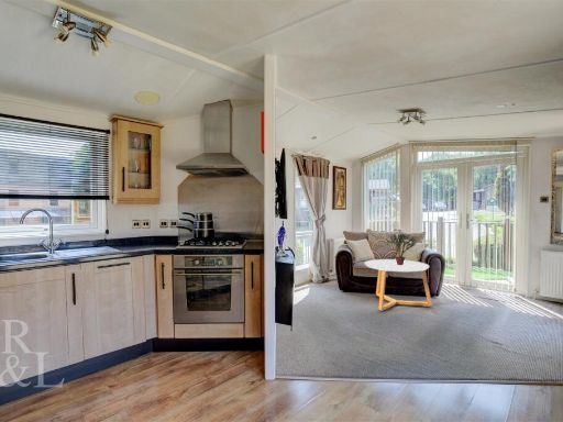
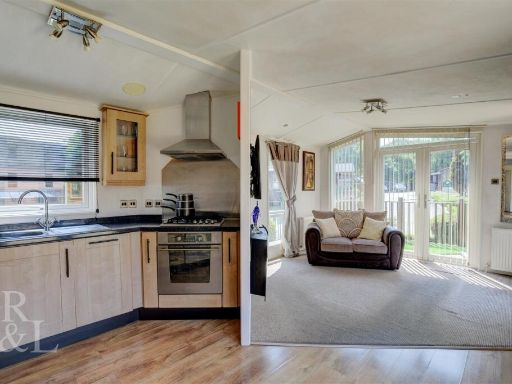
- coffee table (385, 279)
- potted plant (400, 248)
